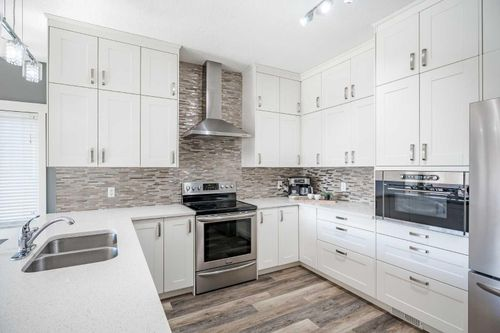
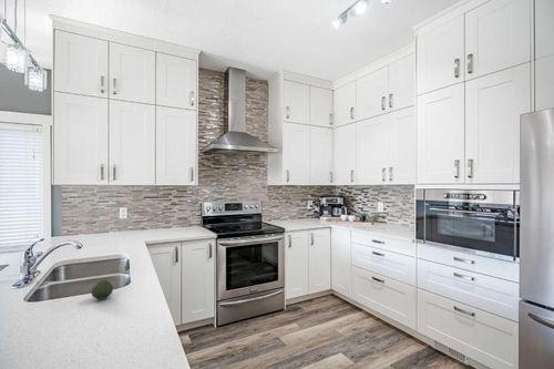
+ fruit (102, 289)
